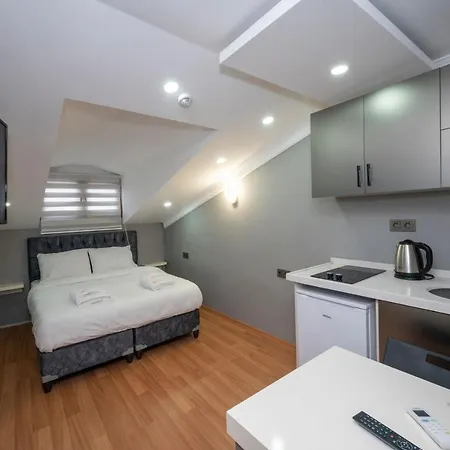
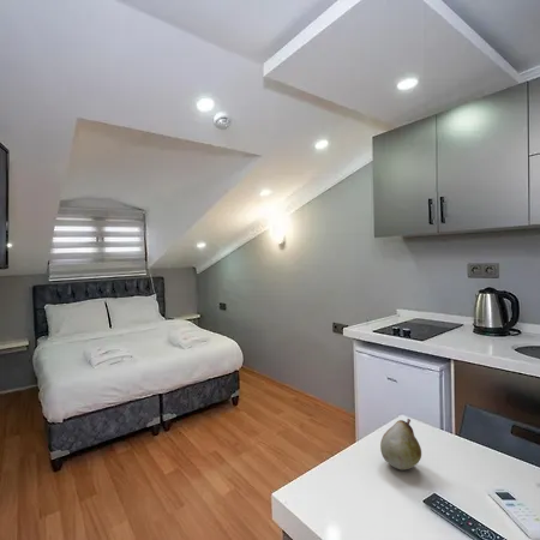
+ fruit (400, 442)
